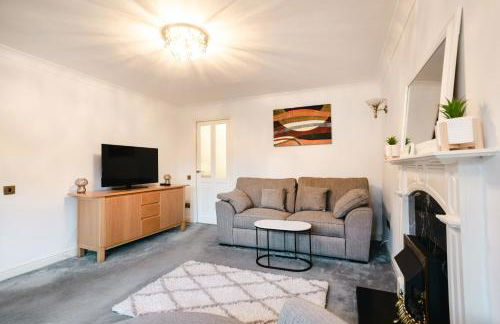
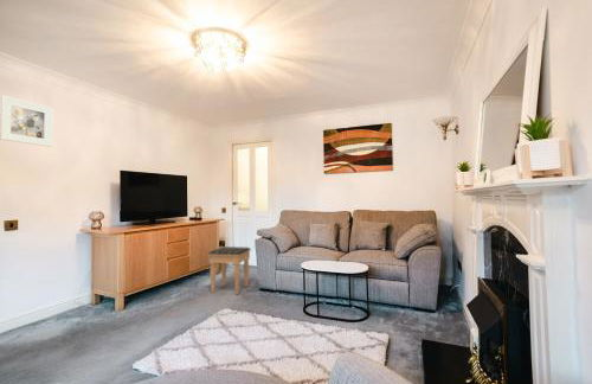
+ footstool (225, 269)
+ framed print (27, 122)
